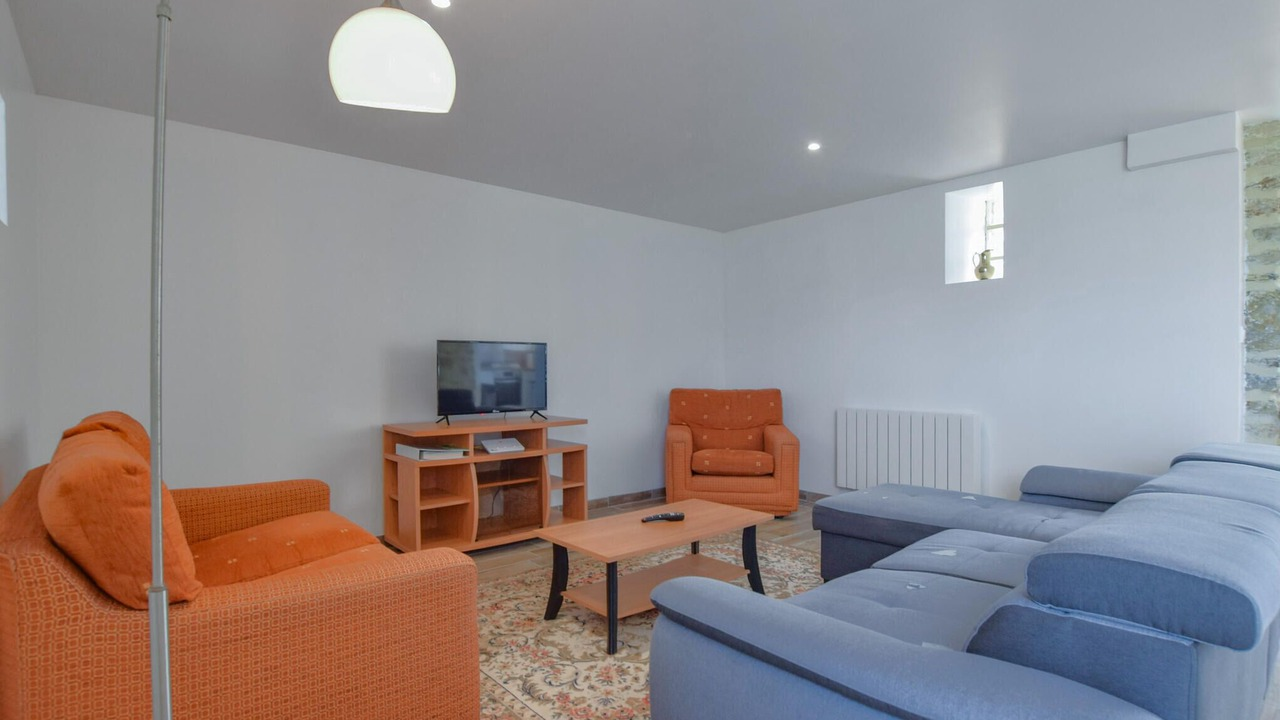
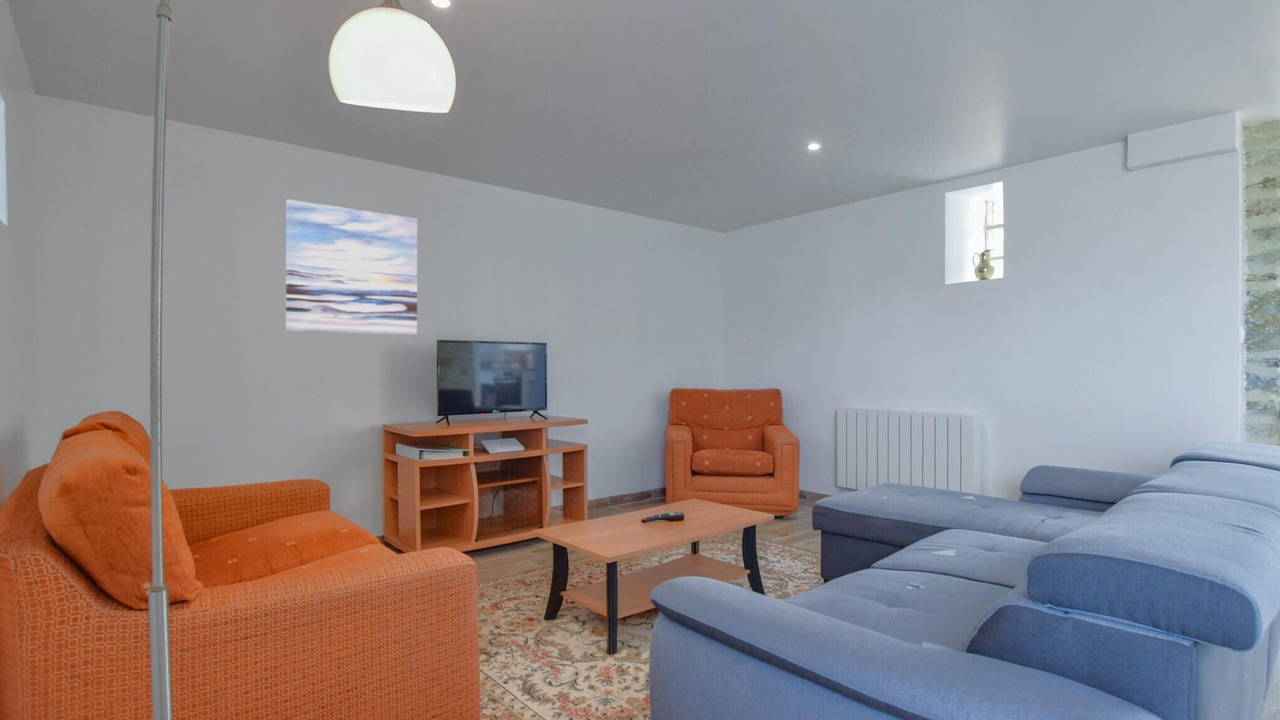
+ wall art (355, 271)
